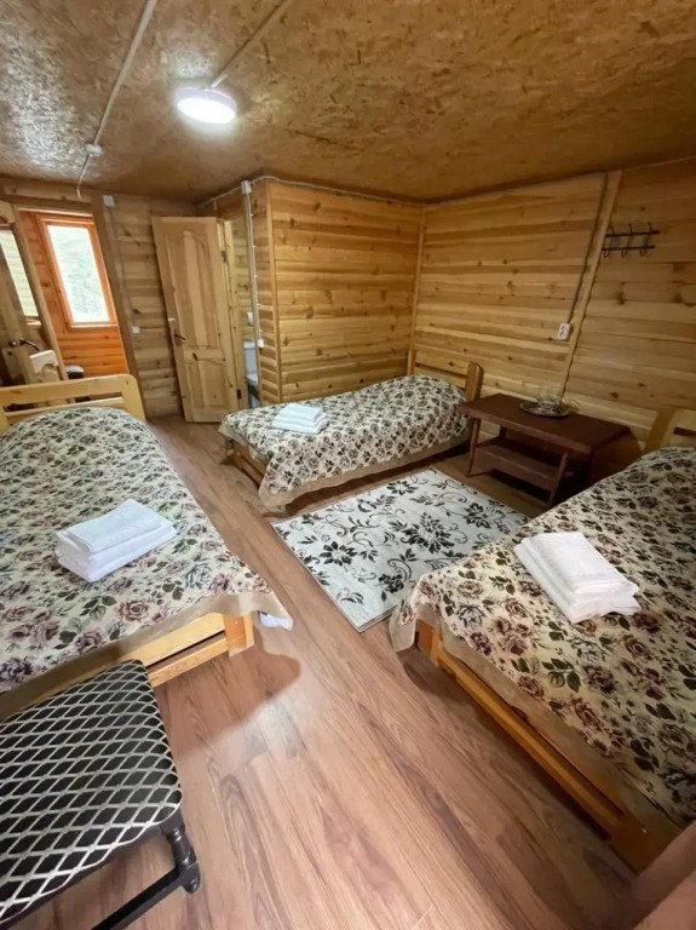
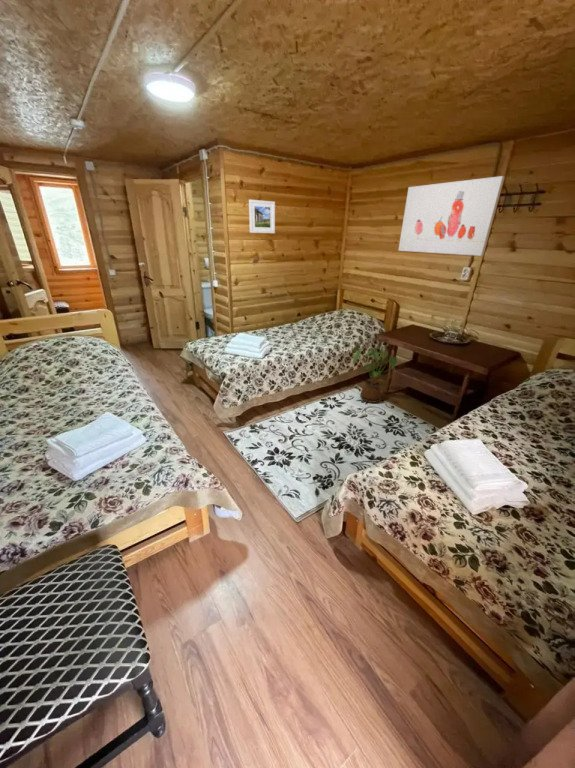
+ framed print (262, 217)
+ wall art (443, 219)
+ house plant (373, 372)
